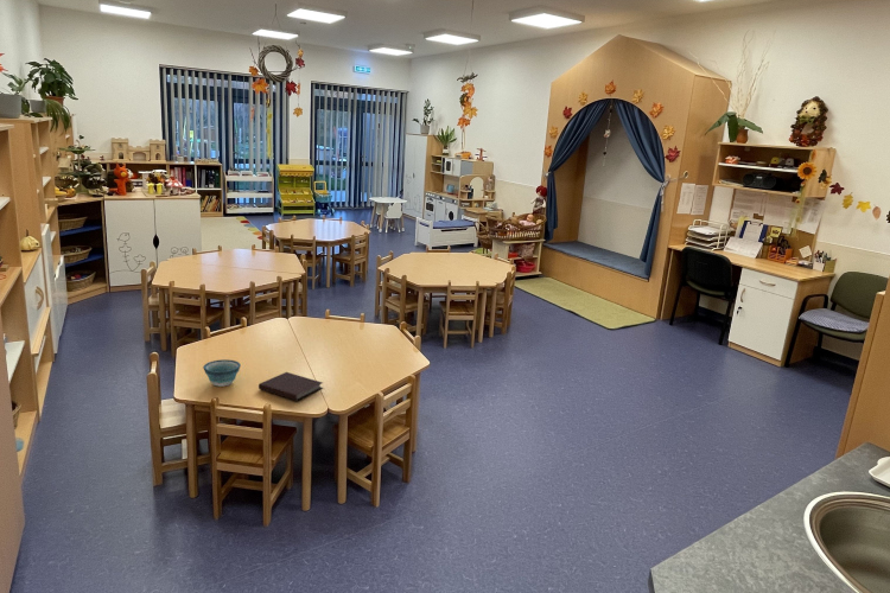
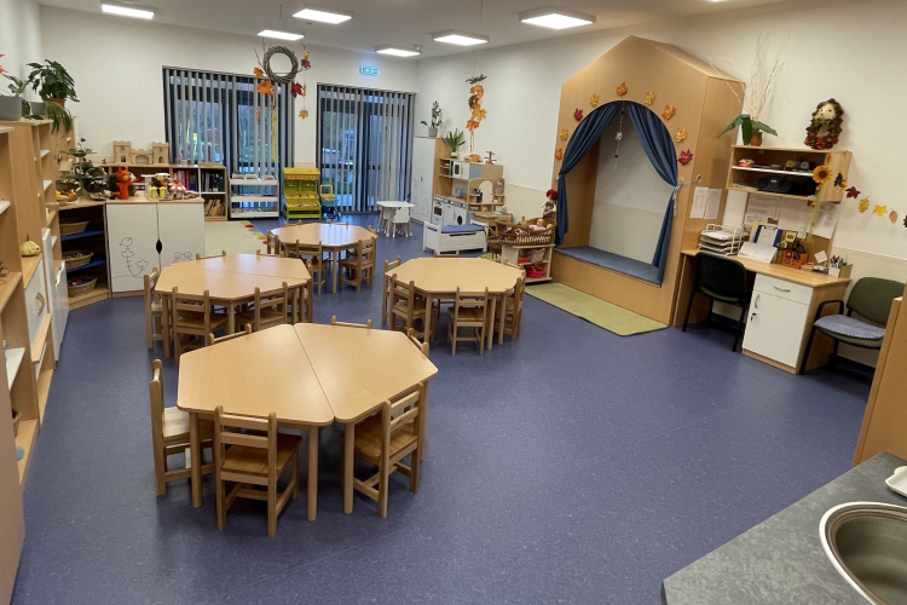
- notebook (291, 385)
- bowl (222, 374)
